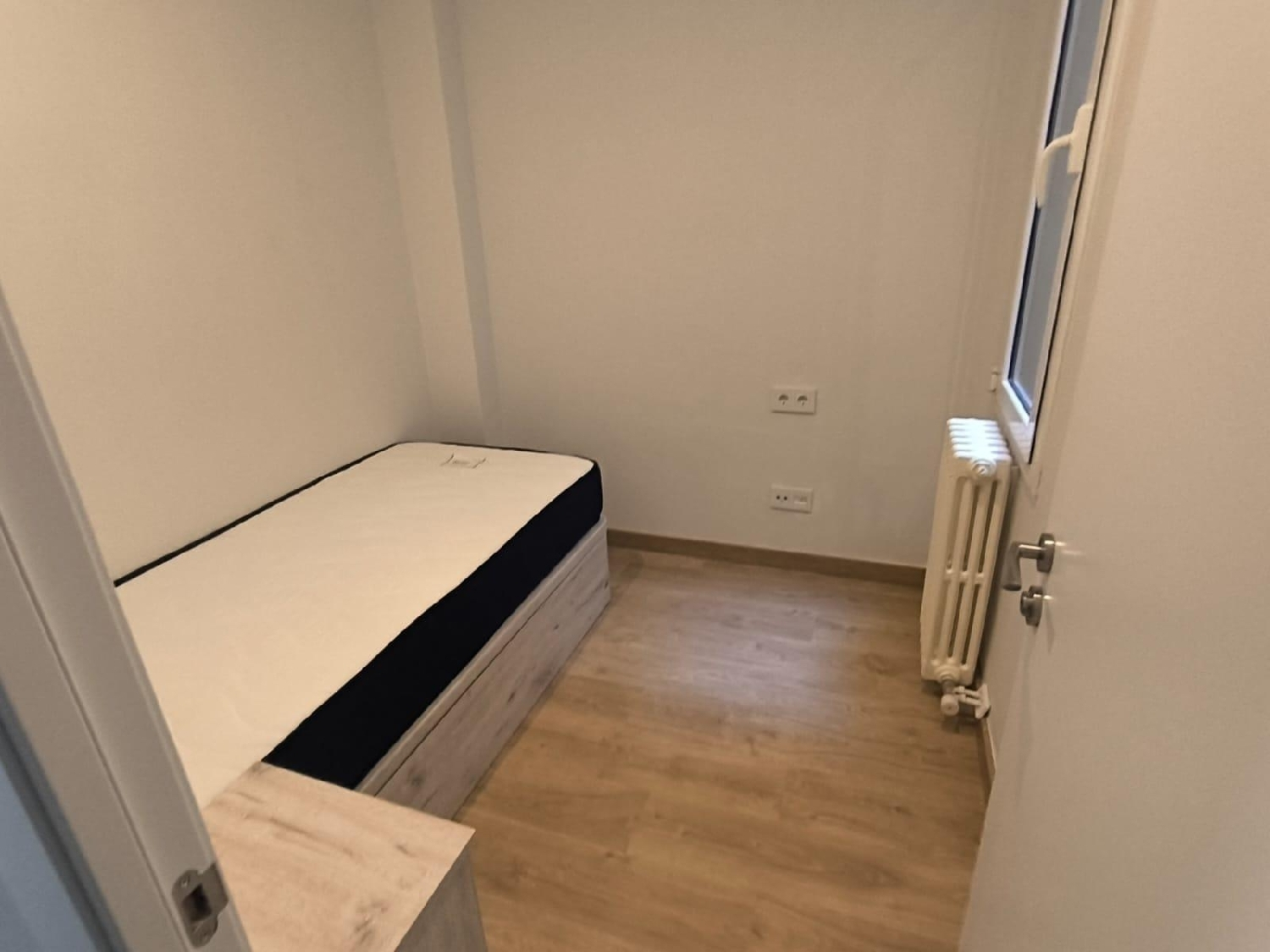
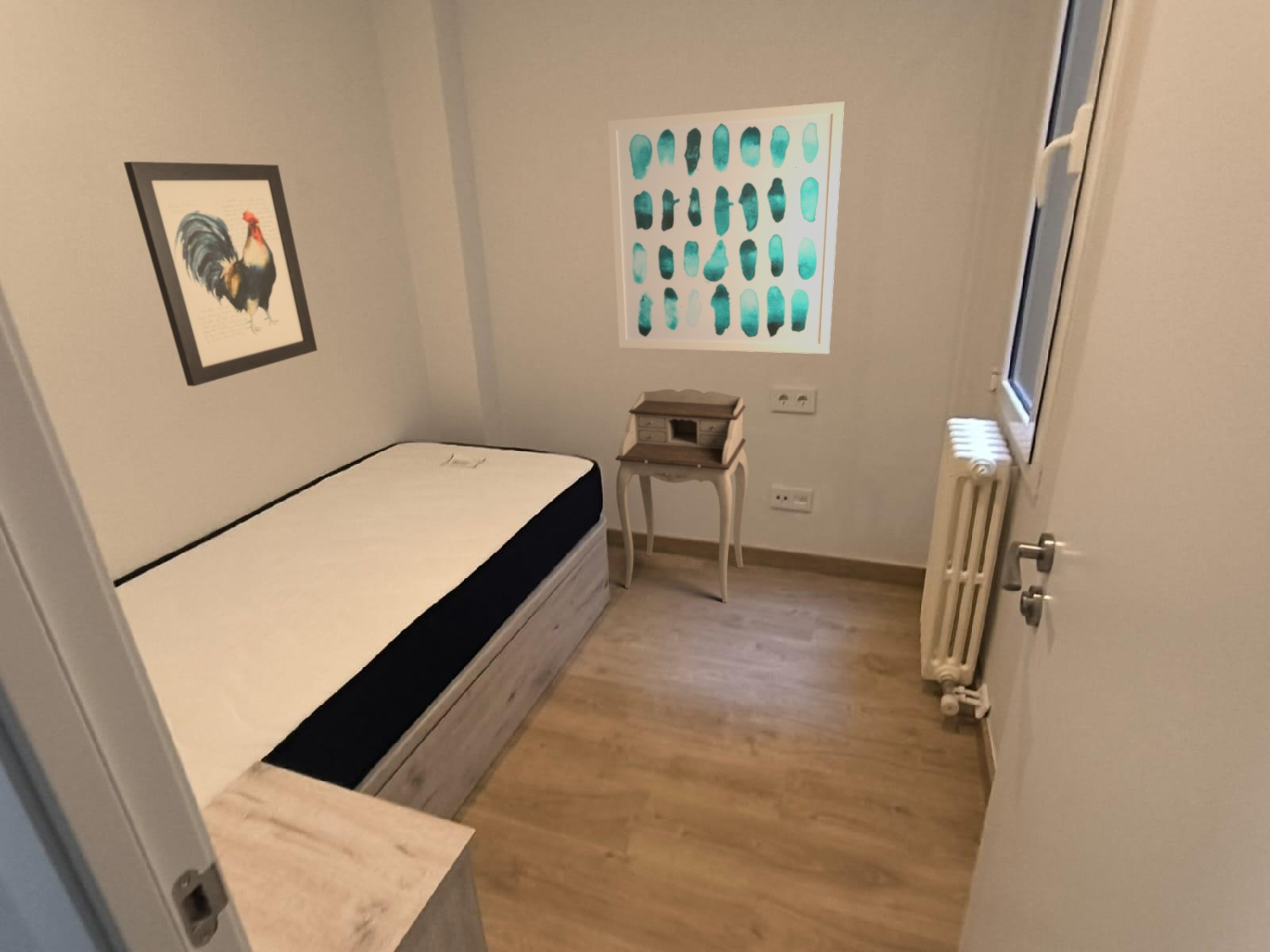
+ desk (678, 482)
+ wall art (235, 270)
+ wall art (719, 238)
